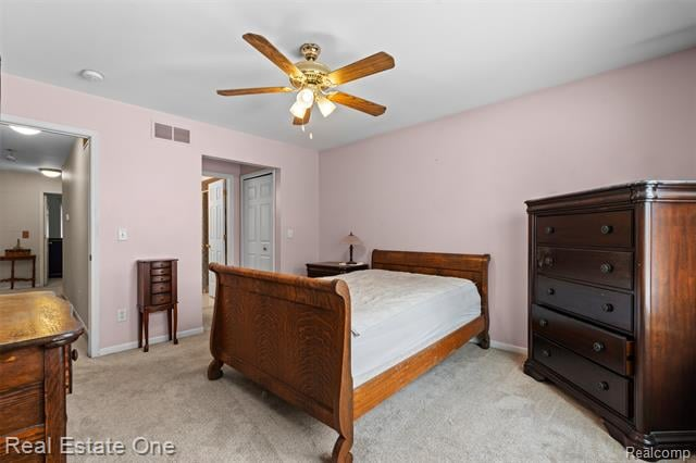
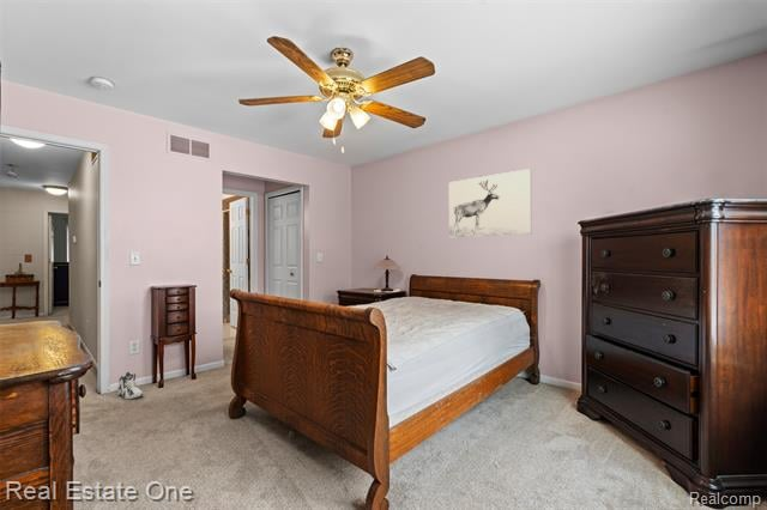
+ sneaker (129, 383)
+ wall art (487, 206)
